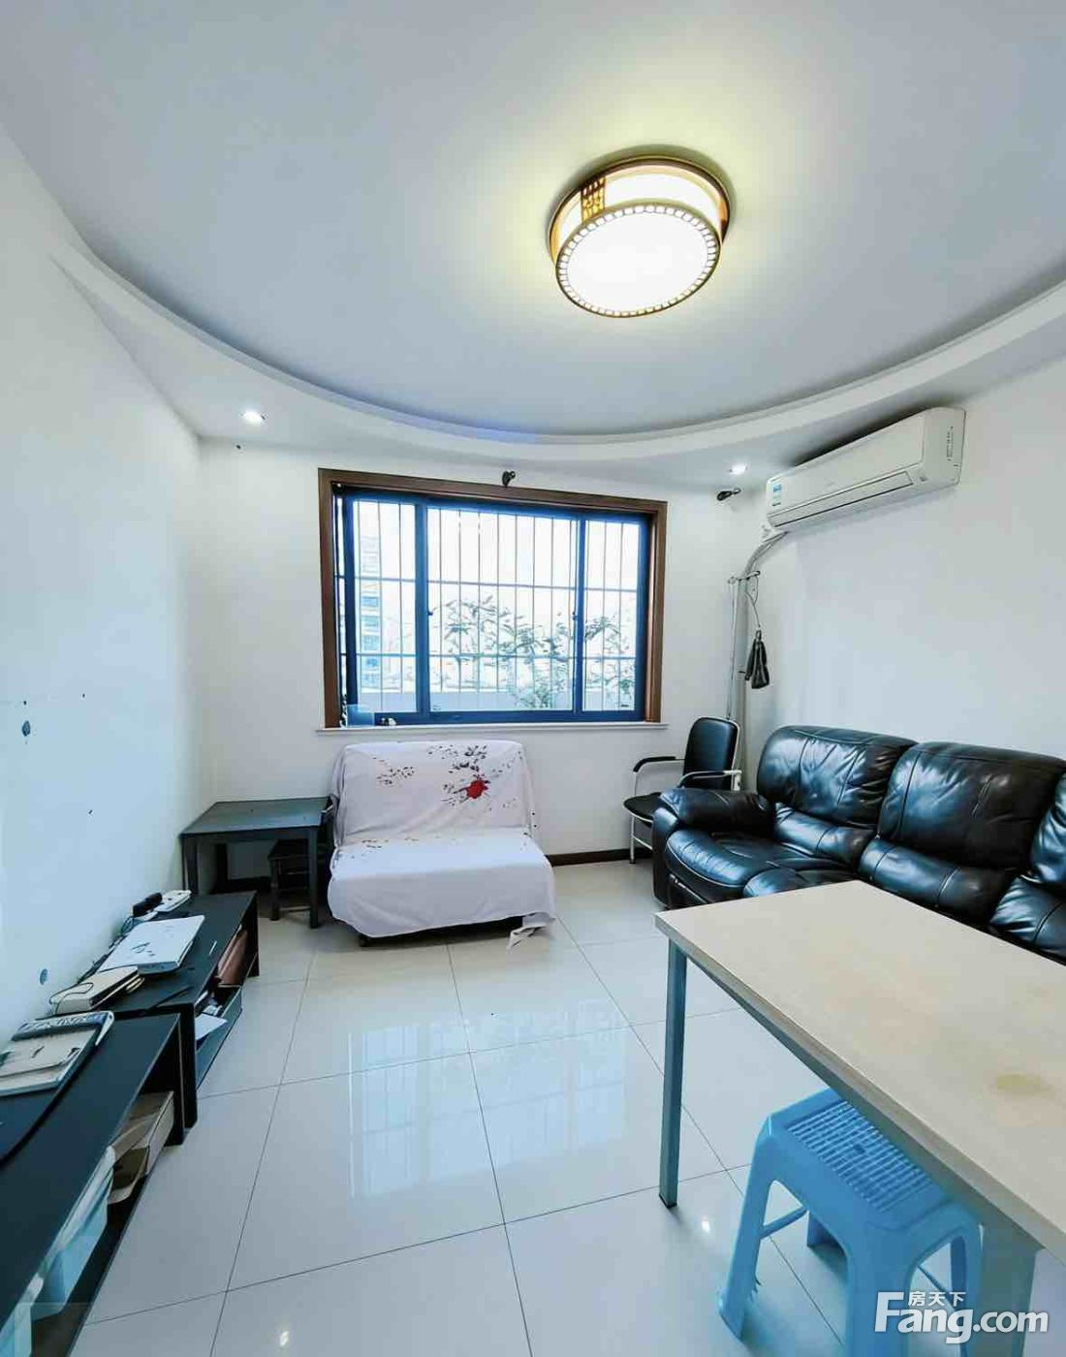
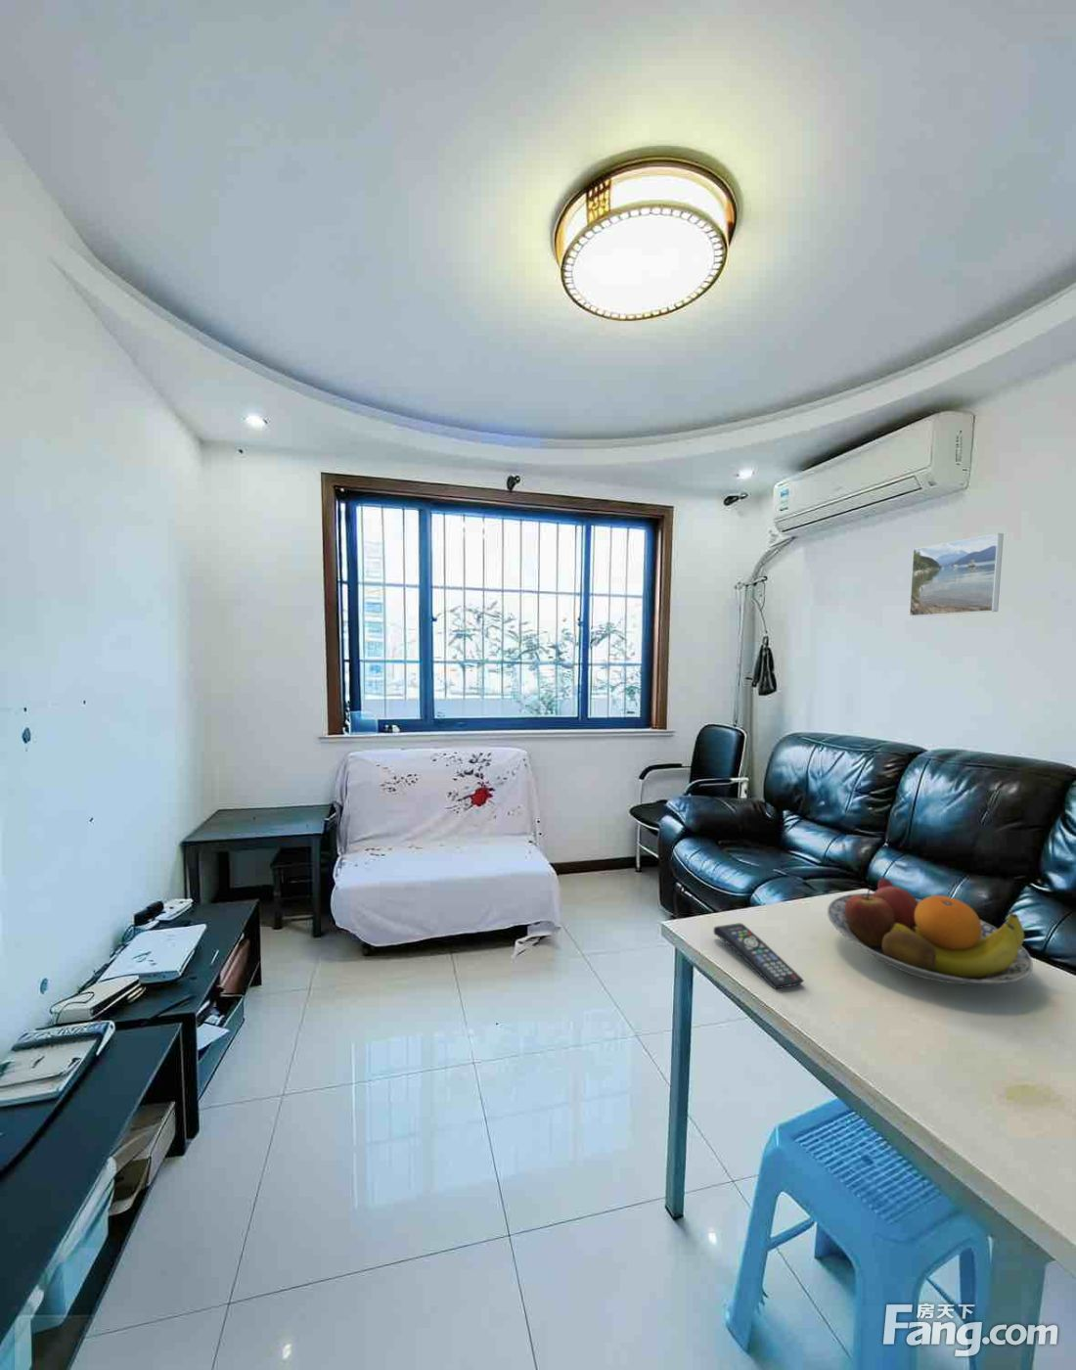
+ remote control (754, 951)
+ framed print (952, 577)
+ fruit bowl (920, 924)
